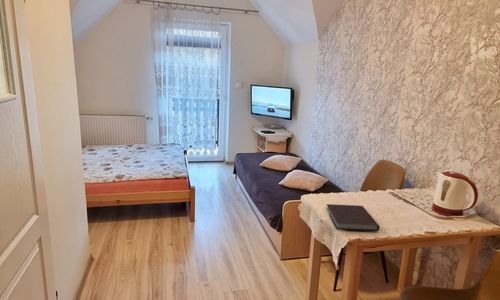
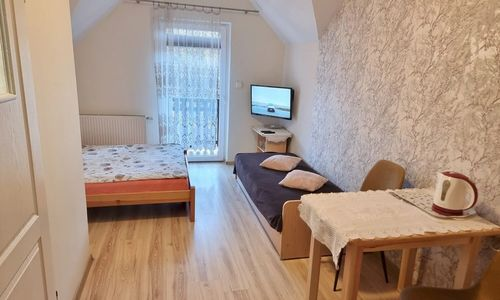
- notebook (350, 216)
